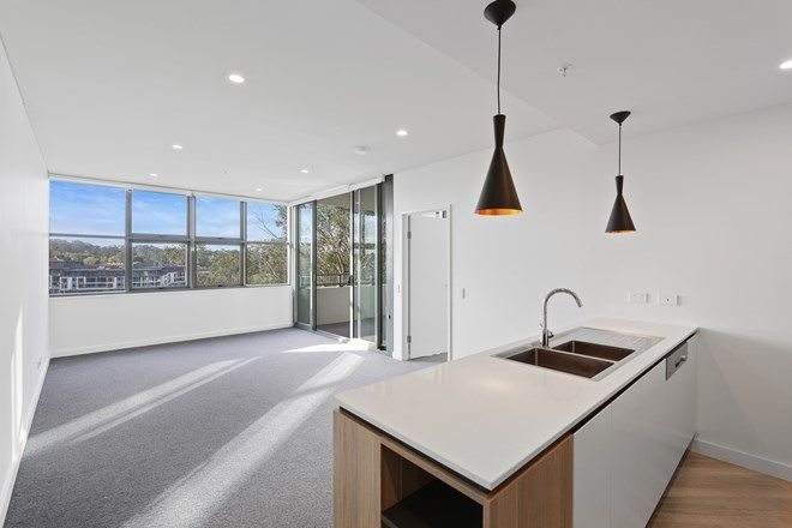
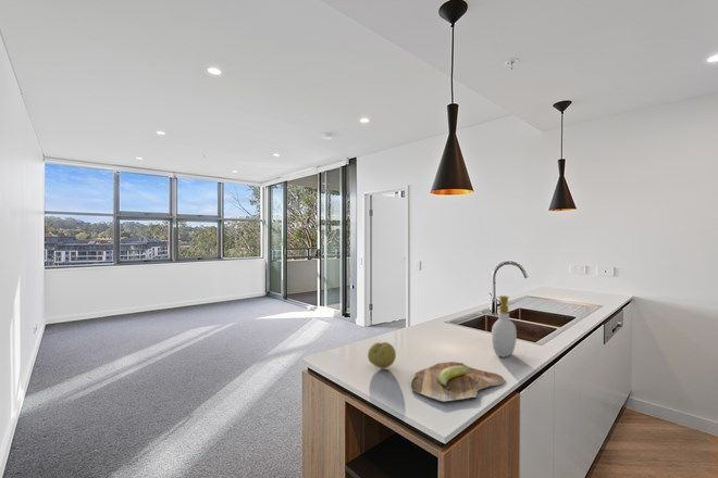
+ soap bottle (503, 325)
+ fruit (382, 355)
+ cutting board (453, 375)
